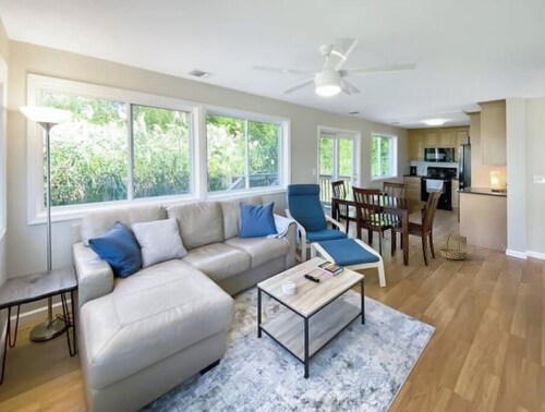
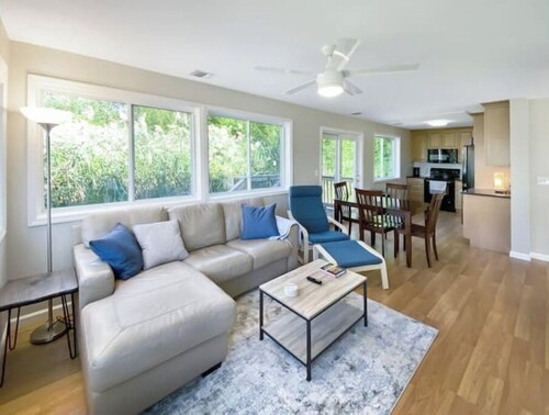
- basket (452, 249)
